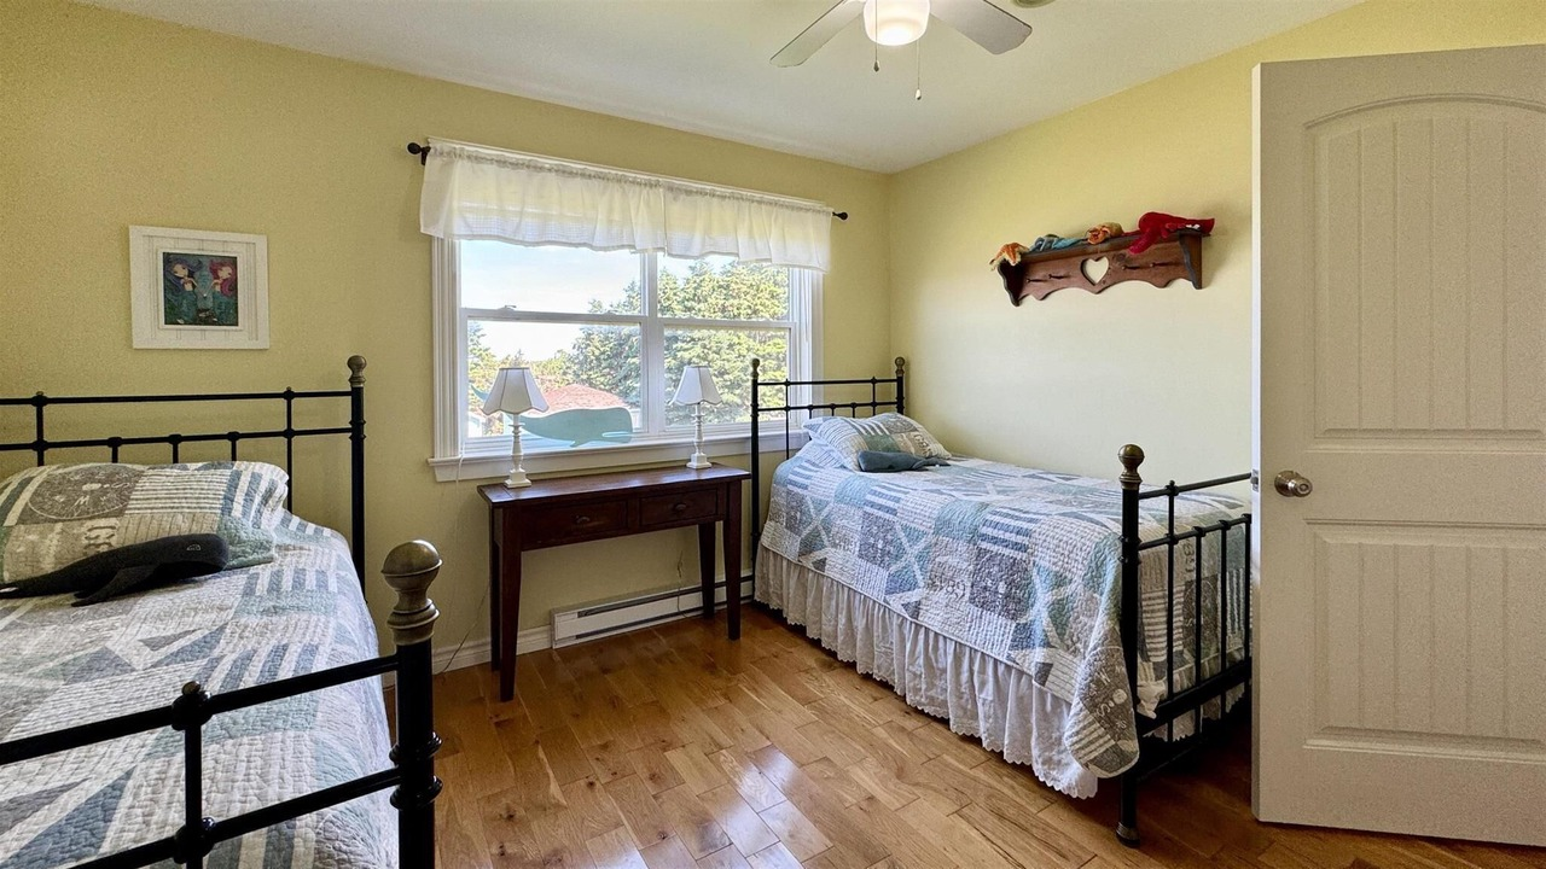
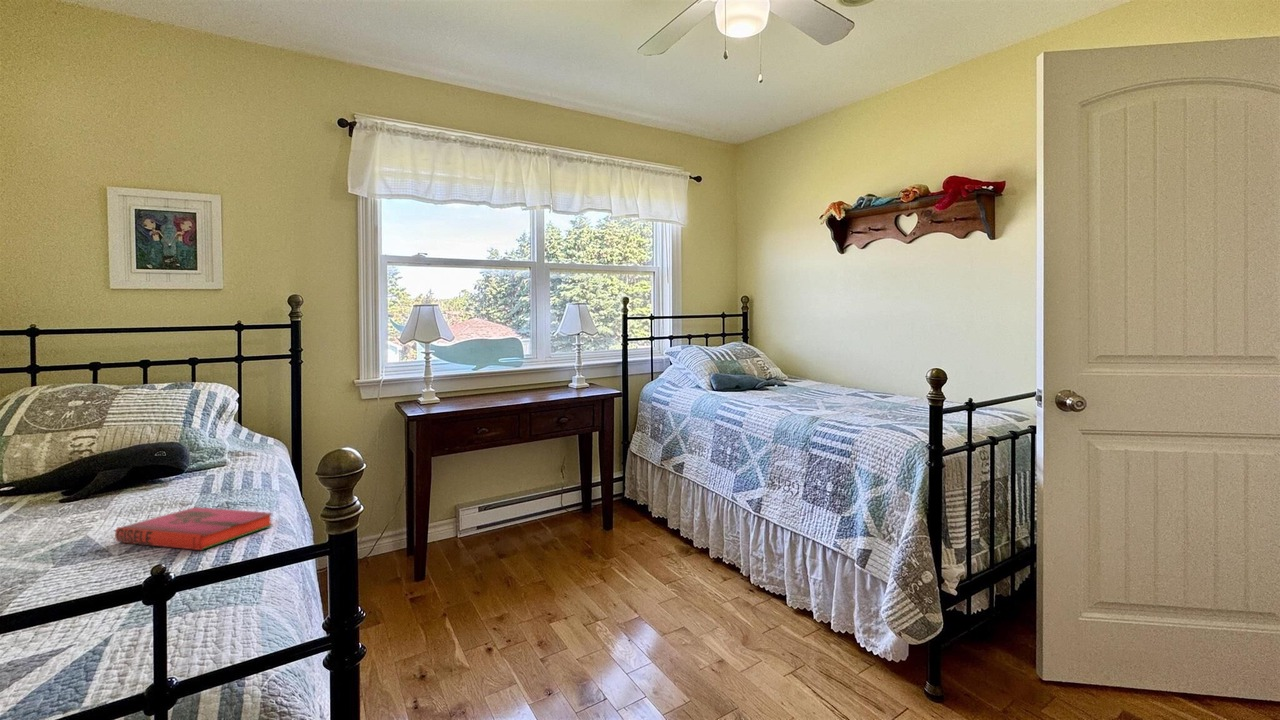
+ hardback book (197, 526)
